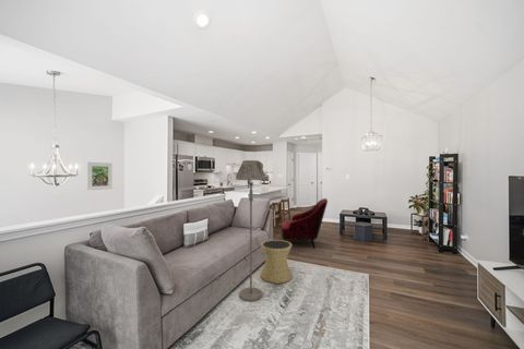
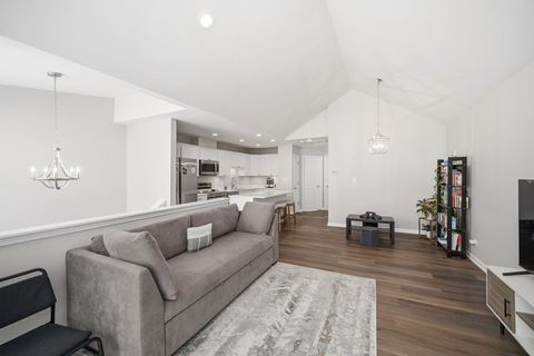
- armchair (303, 220)
- floor lamp (250, 227)
- side table (276, 260)
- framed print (99, 176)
